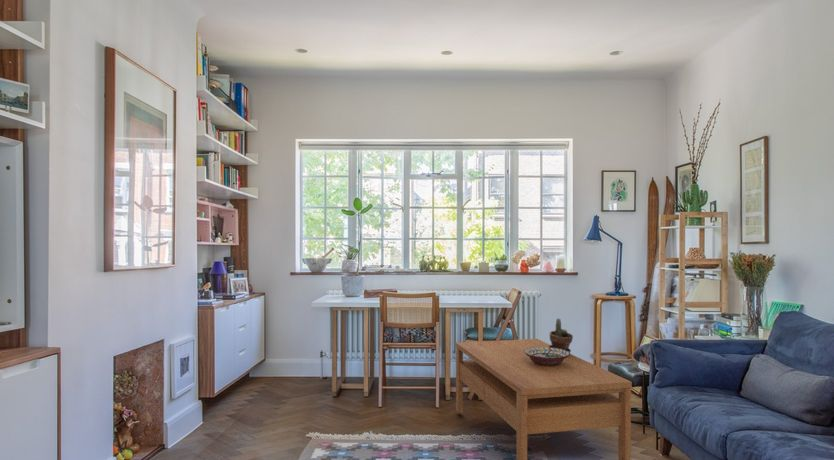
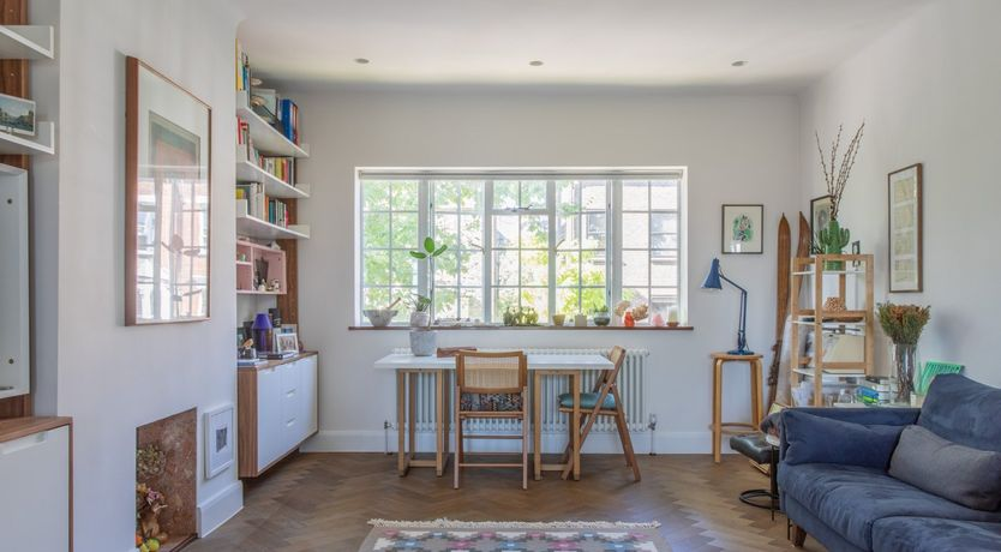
- coffee table (530, 398)
- decorative bowl (546, 357)
- potted plant (560, 335)
